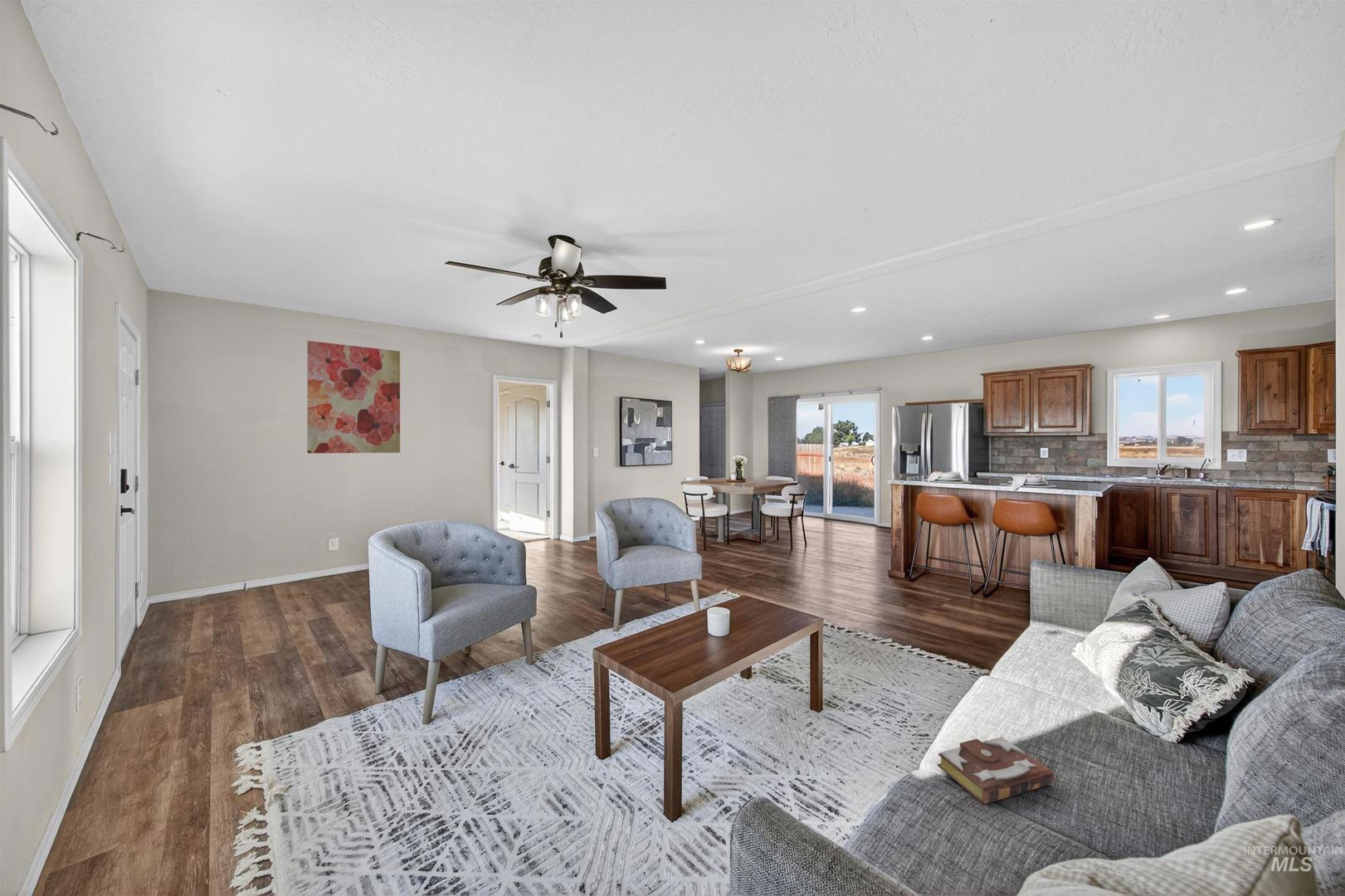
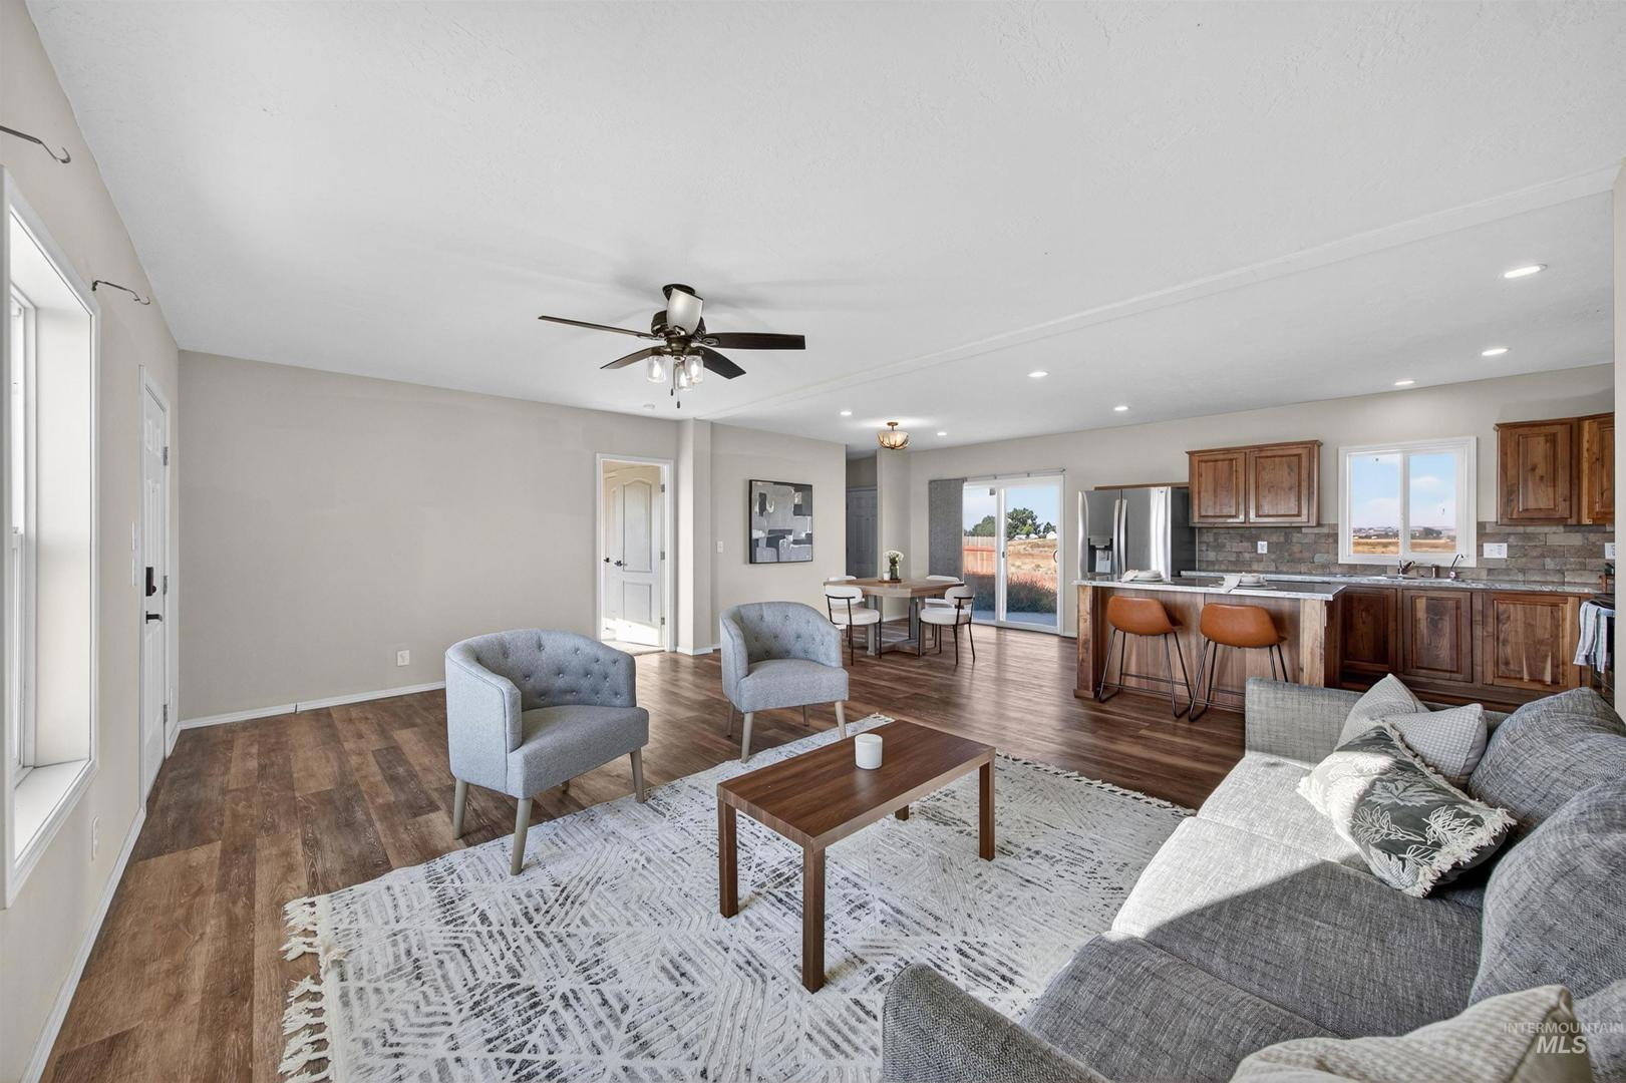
- wall art (356, 399)
- book (992, 766)
